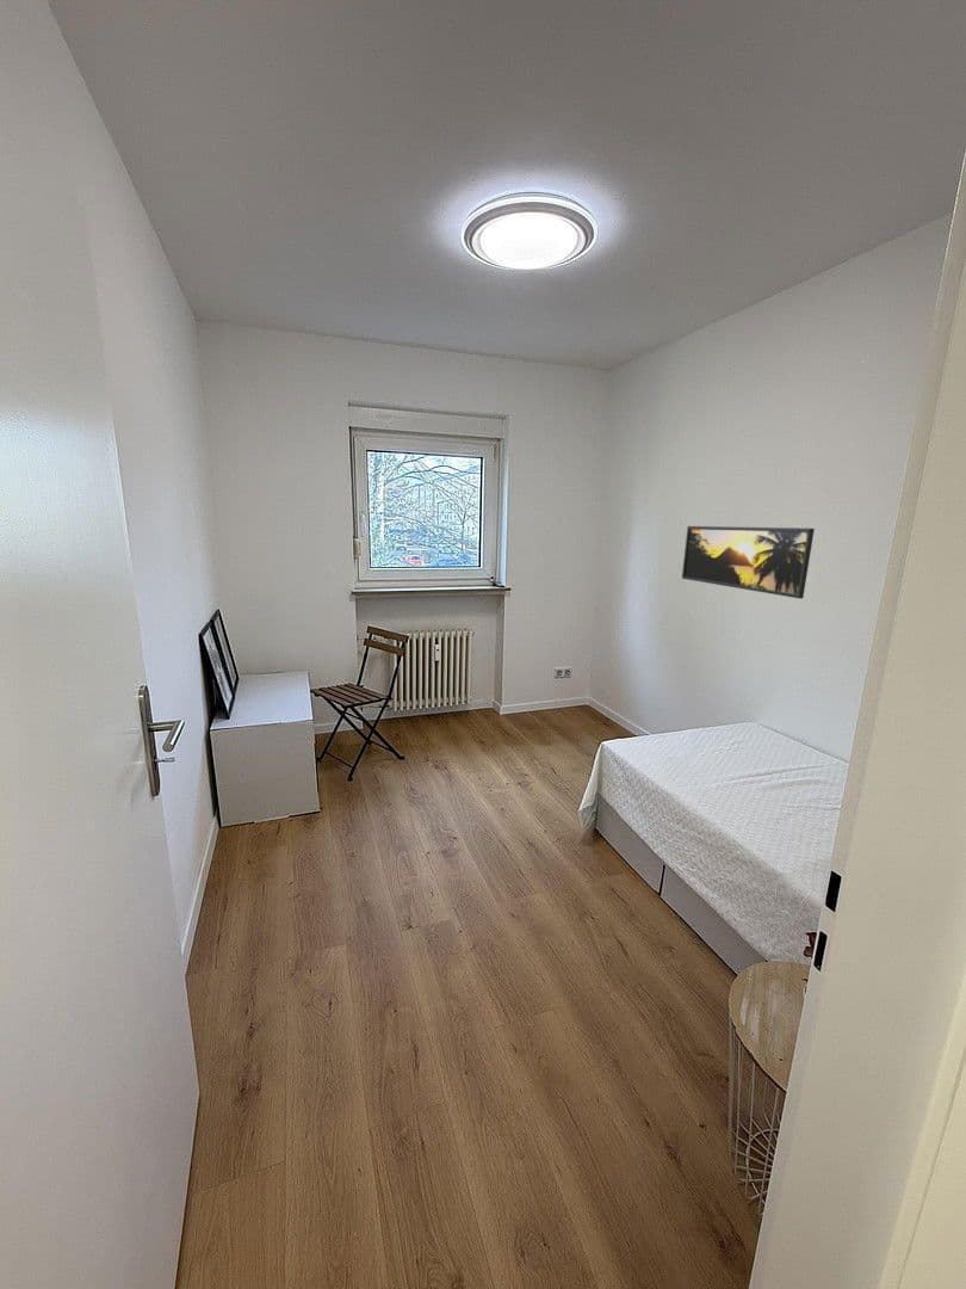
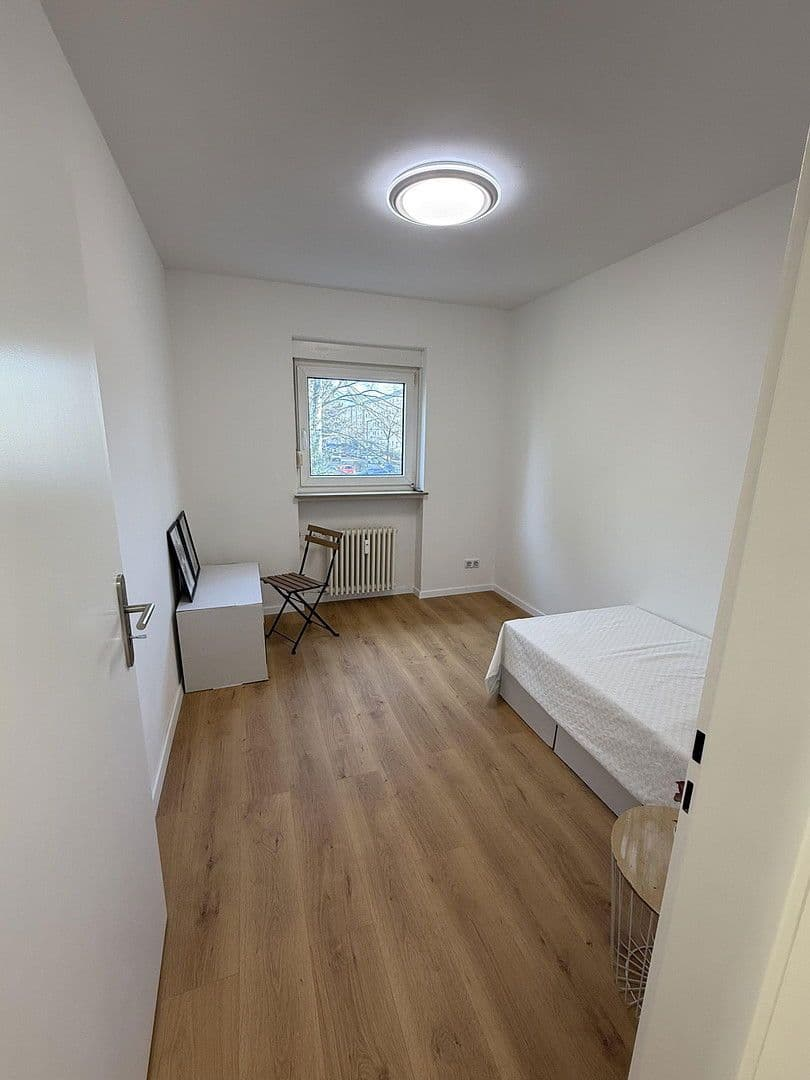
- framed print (737, 557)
